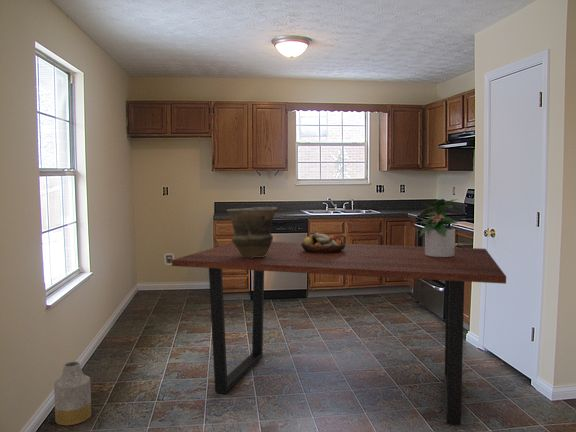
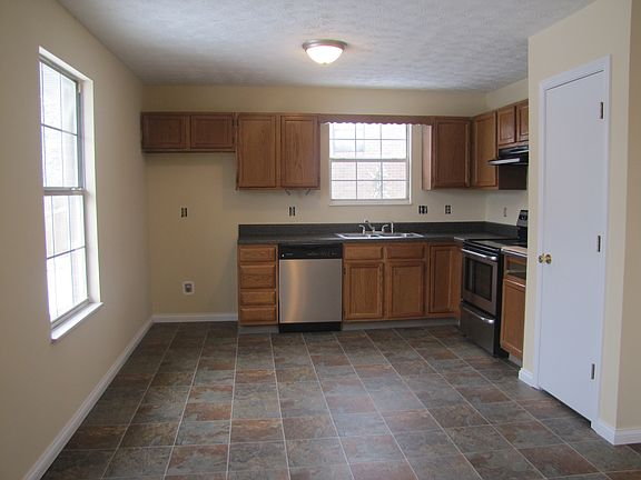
- vase (252, 231)
- dining table (339, 274)
- vase (72, 390)
- potted plant (438, 226)
- fruit bowl (323, 241)
